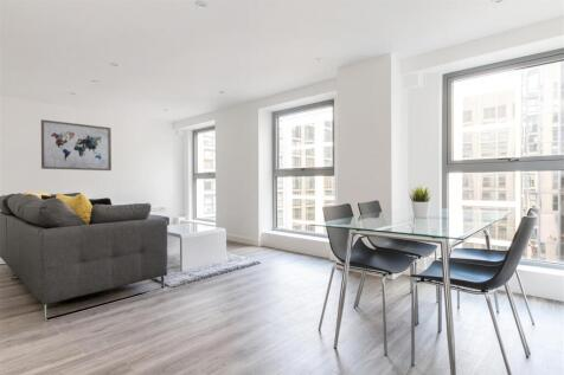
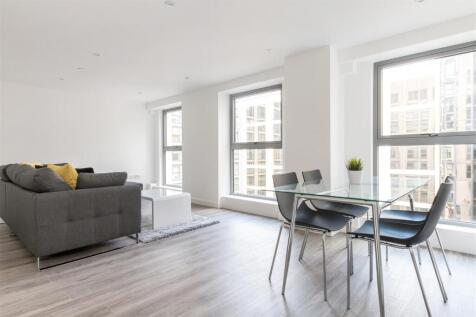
- wall art (78, 147)
